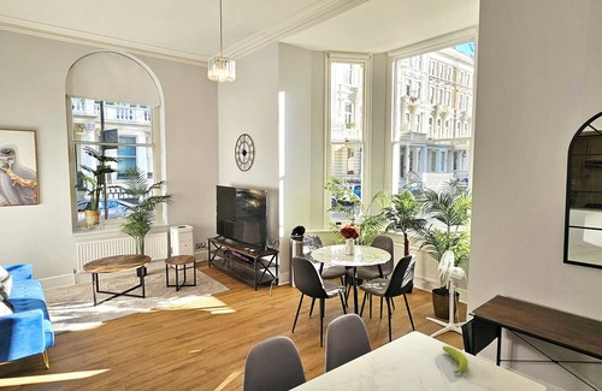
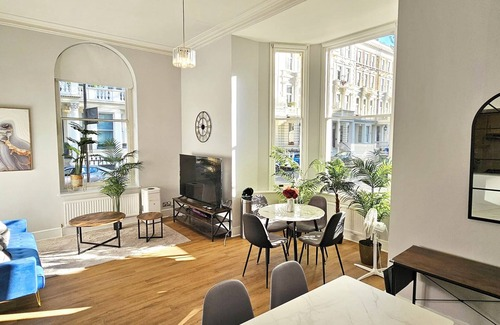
- fruit (453, 356)
